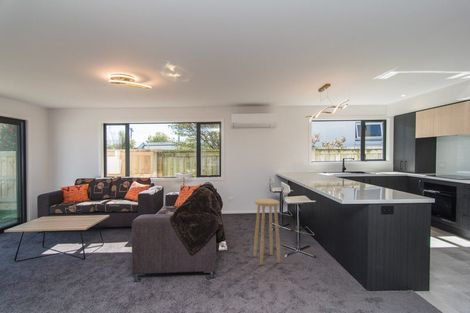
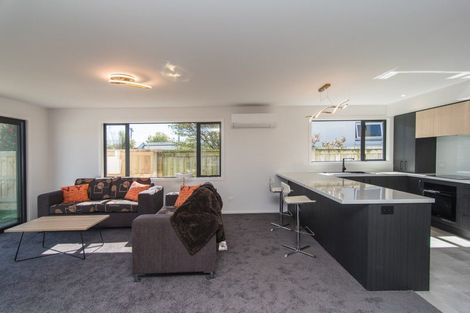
- stool (263, 230)
